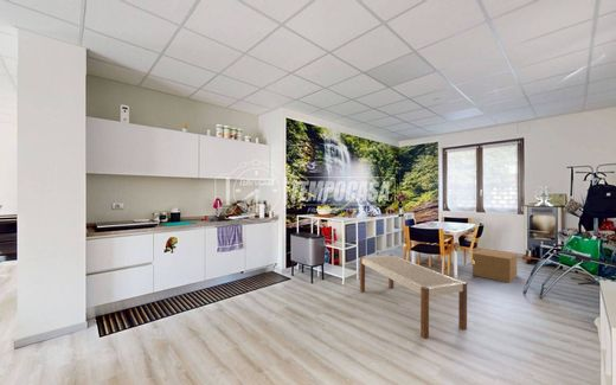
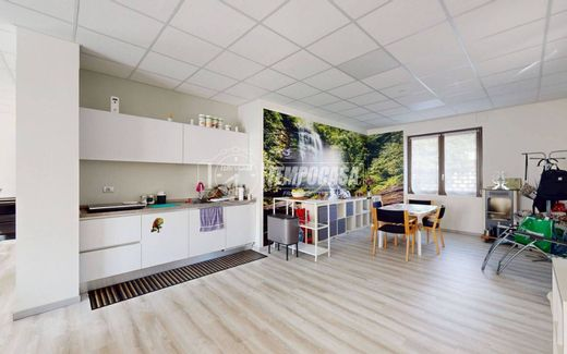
- bench (404, 285)
- cardboard box (494, 264)
